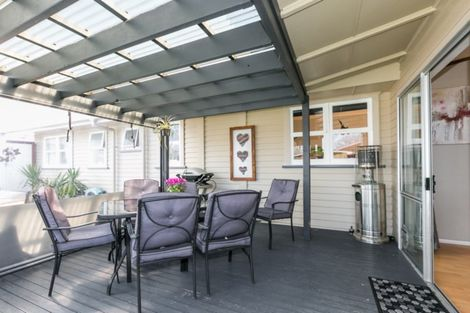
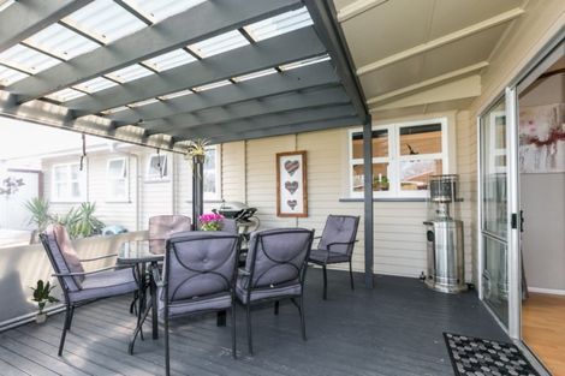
+ potted plant (43, 302)
